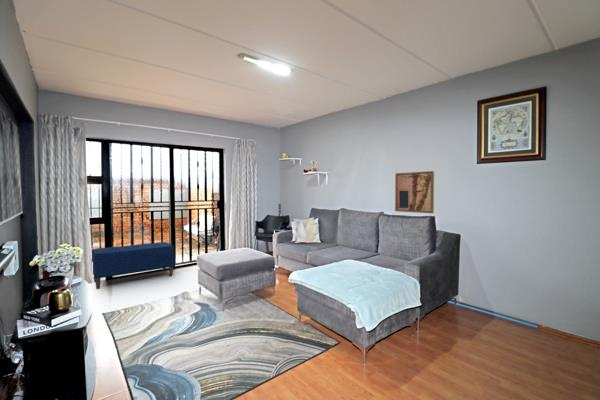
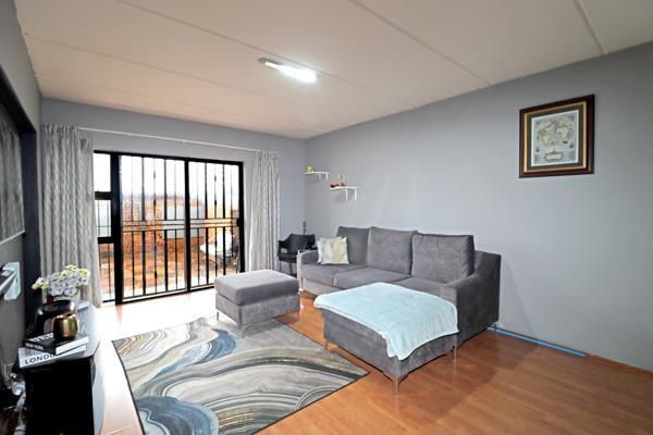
- bench (134, 263)
- wall art (413, 192)
